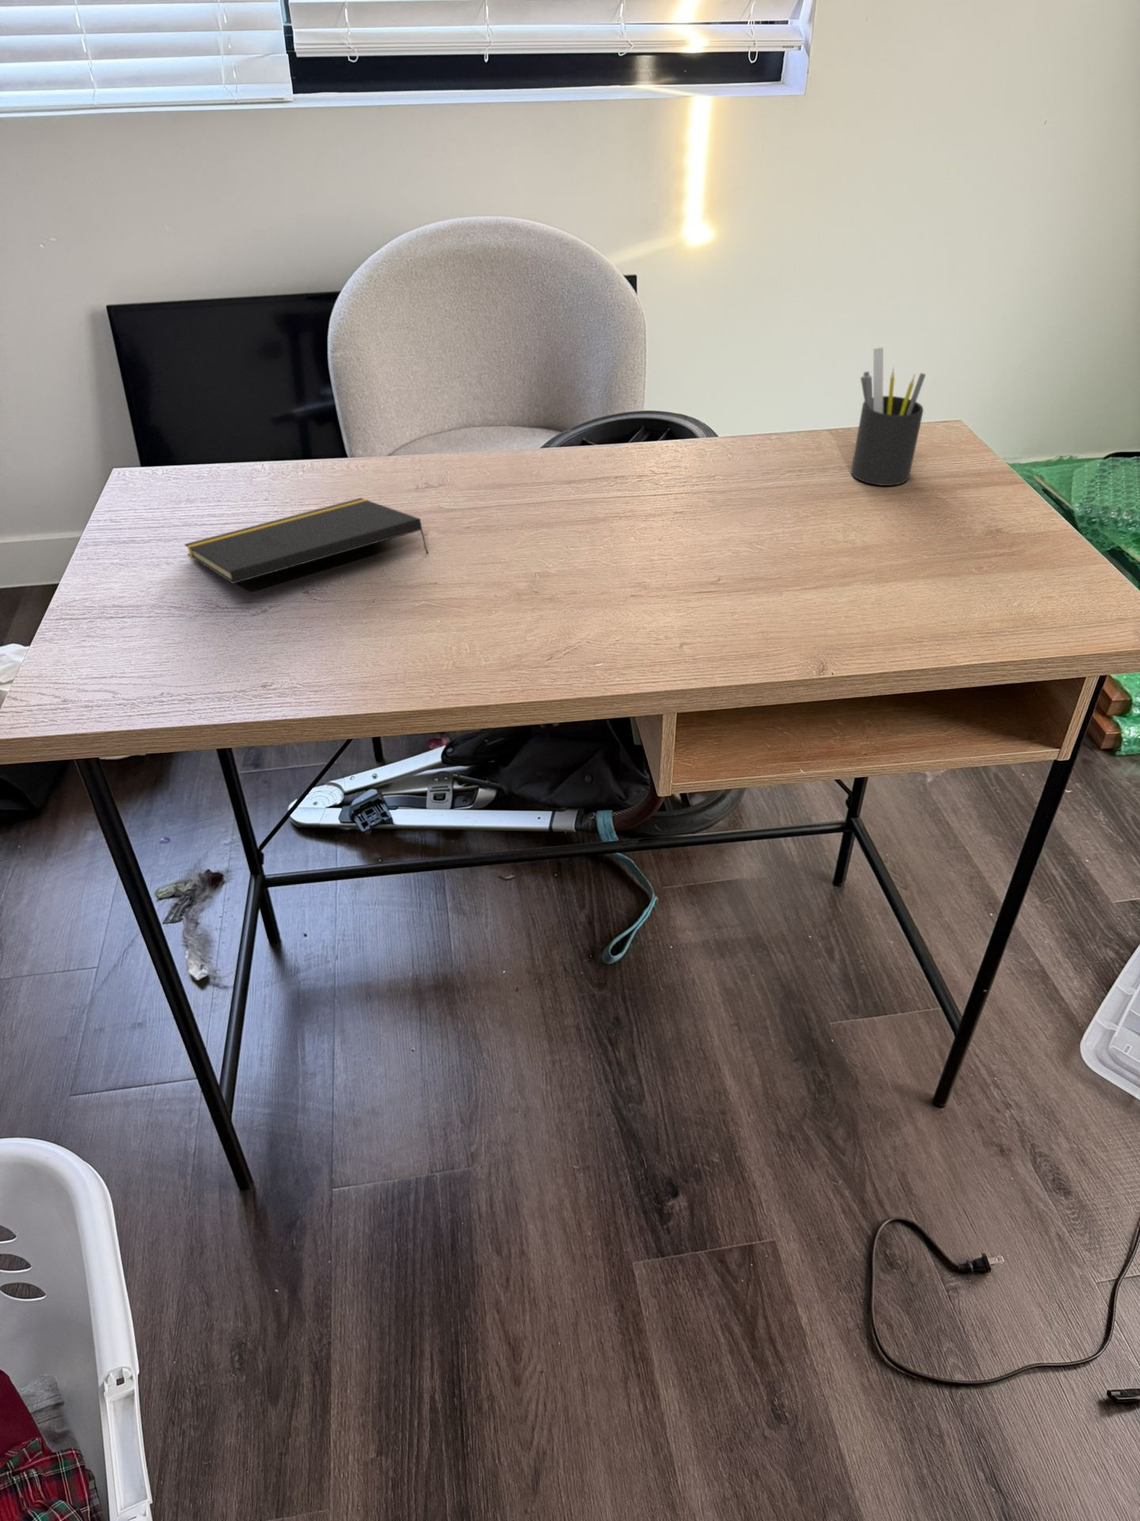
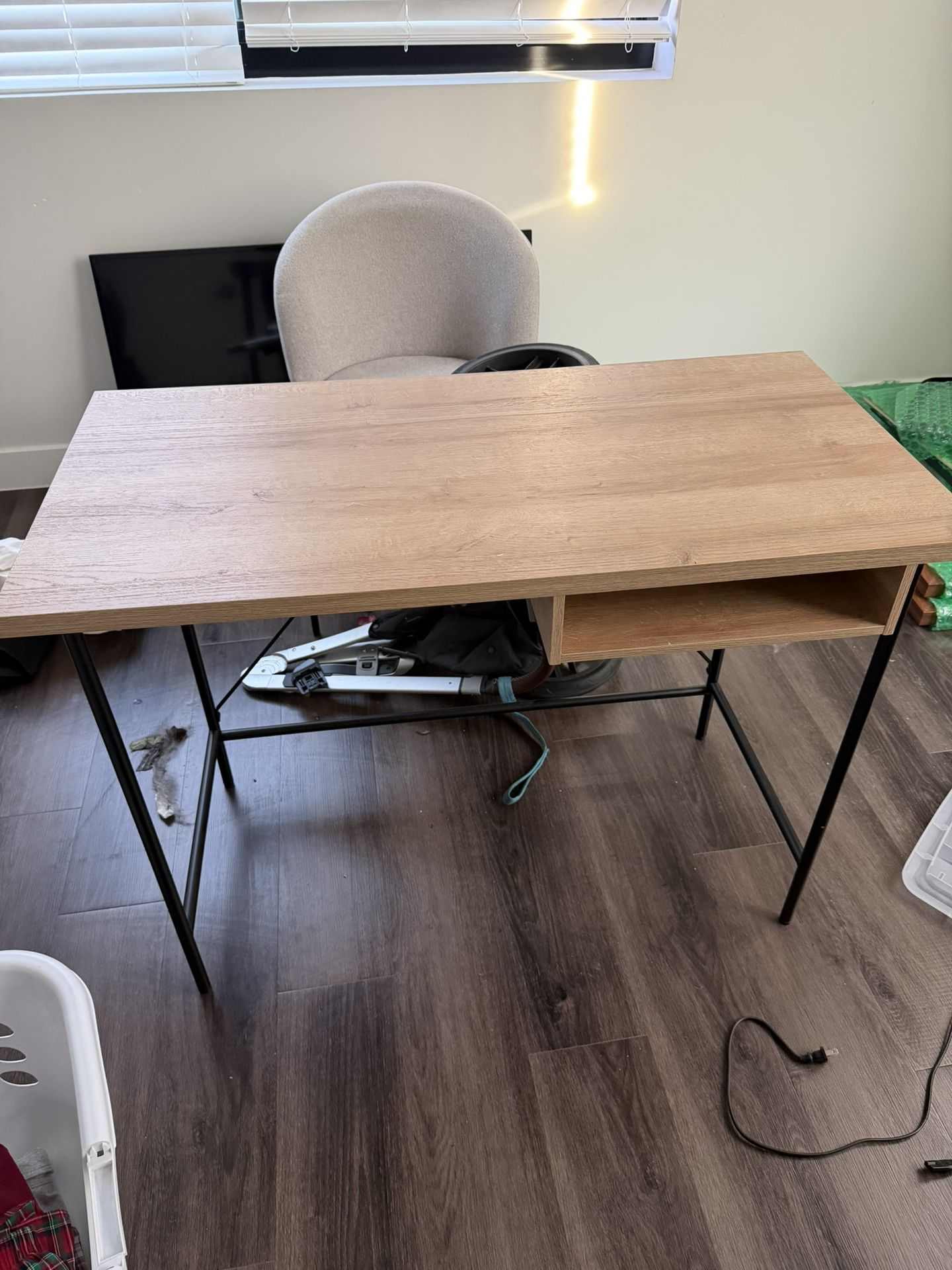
- notepad (303, 537)
- pen holder (889, 417)
